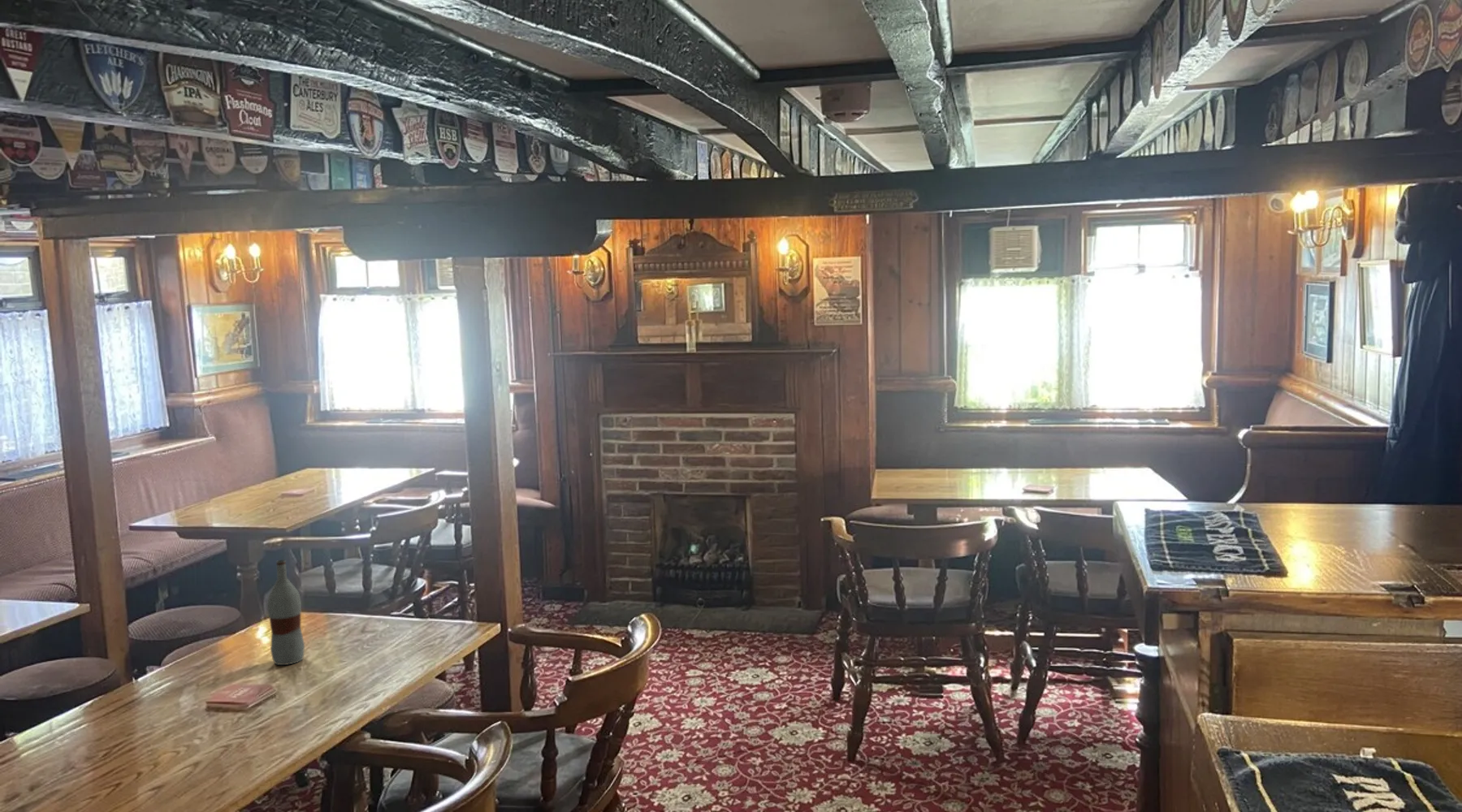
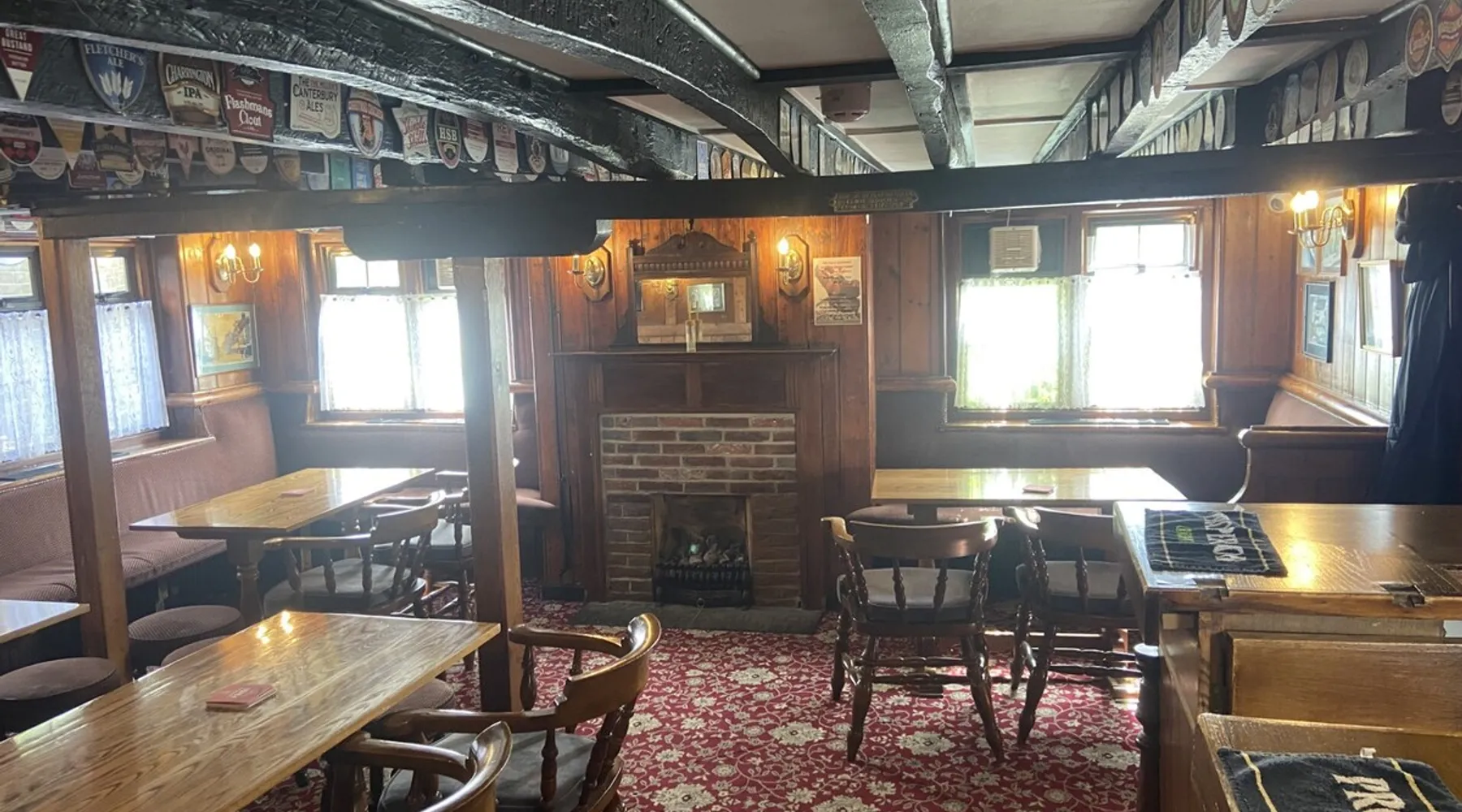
- bottle (284, 611)
